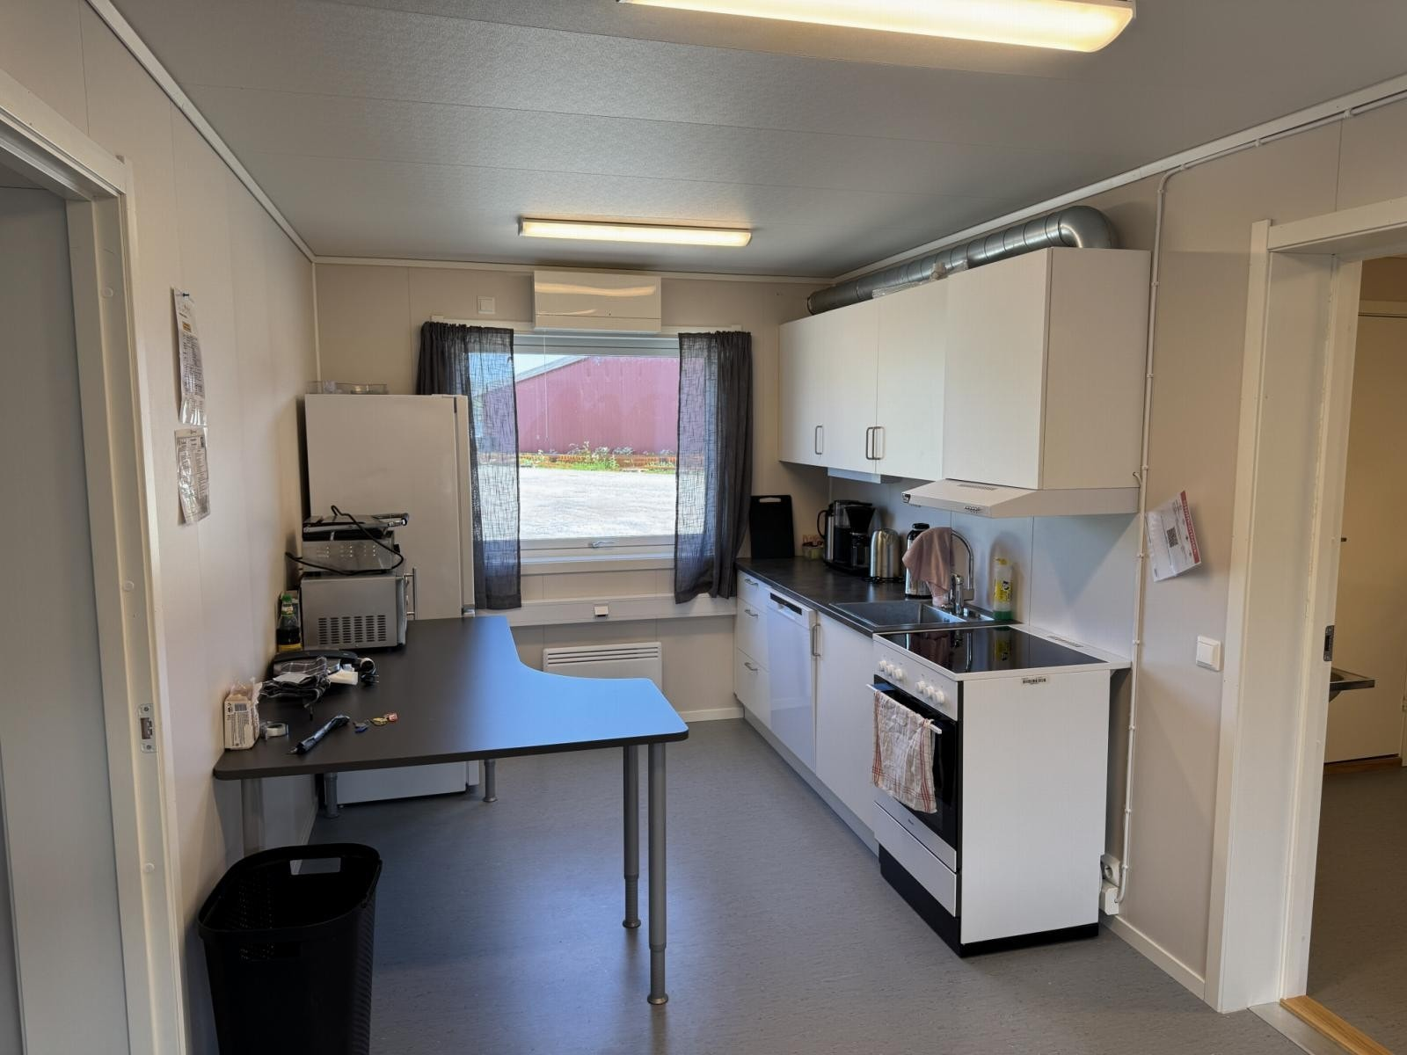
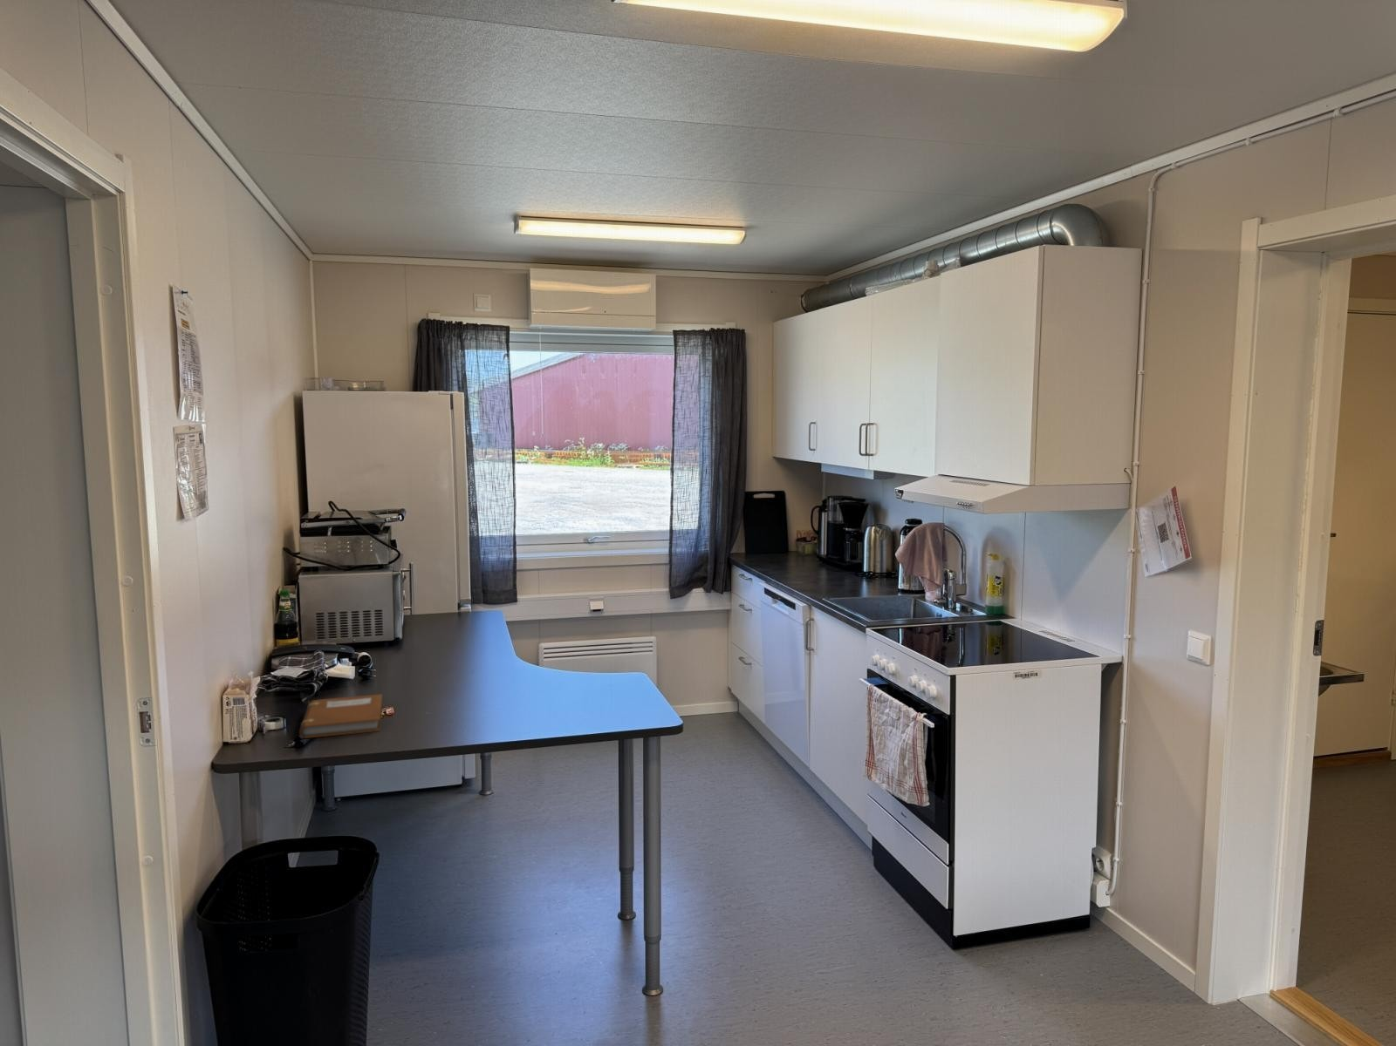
+ notebook (343, 714)
